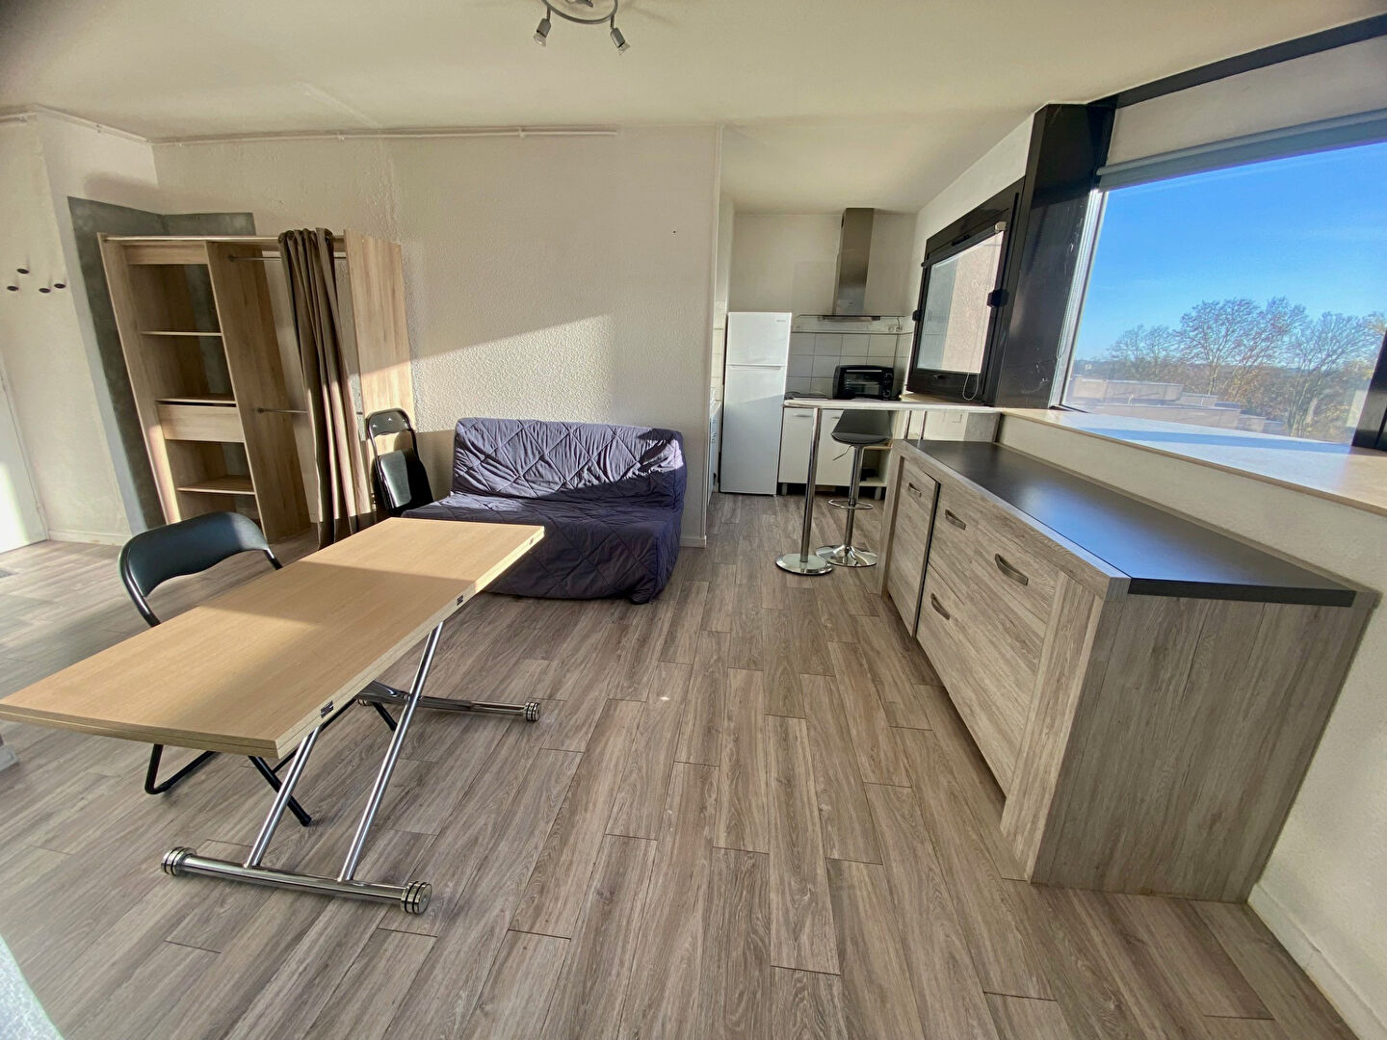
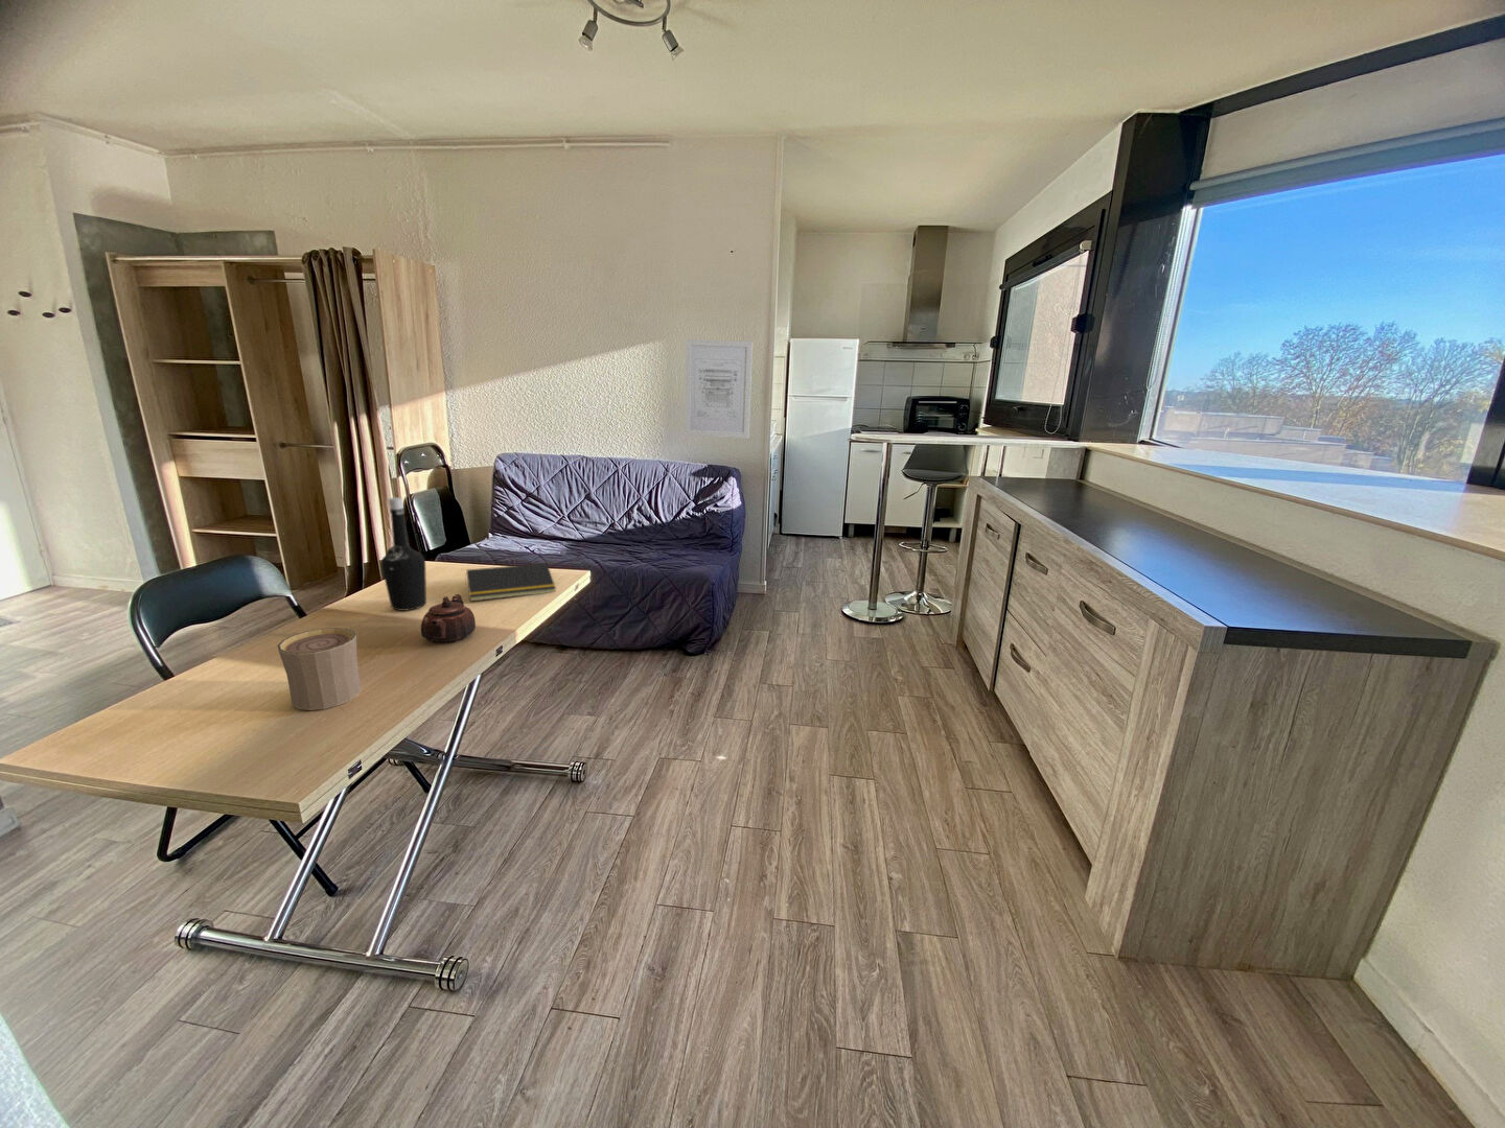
+ bottle (403, 553)
+ cup (322, 667)
+ notepad (510, 581)
+ wall art (717, 390)
+ teapot (448, 615)
